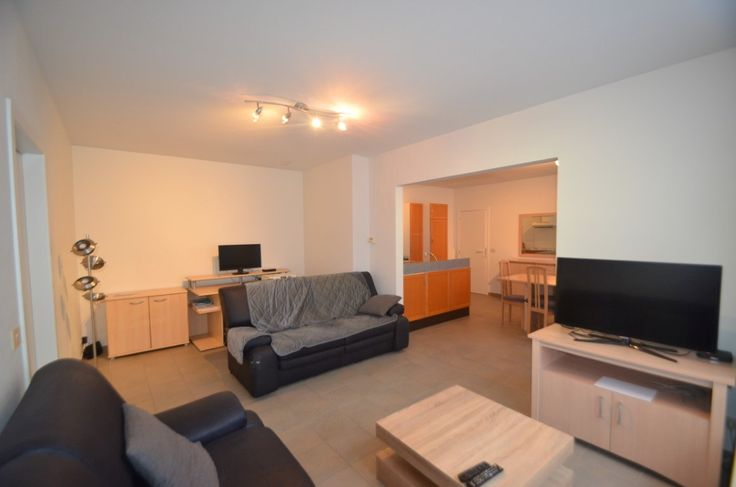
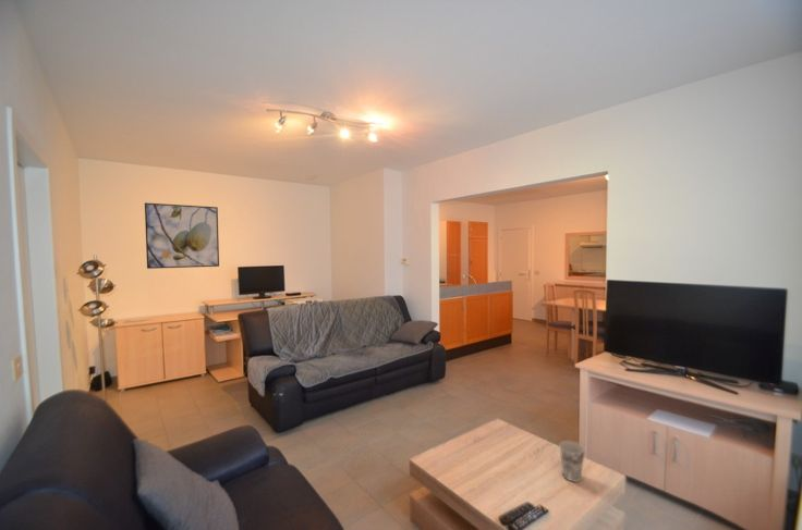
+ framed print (183, 236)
+ cup (571, 461)
